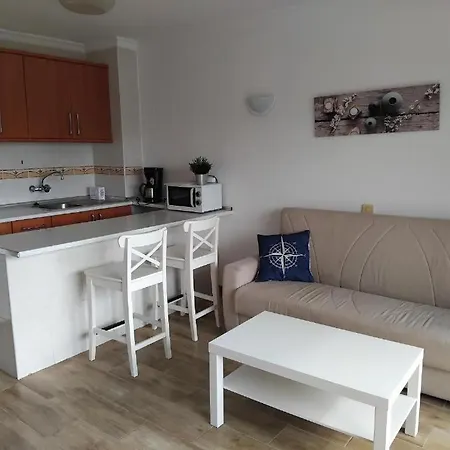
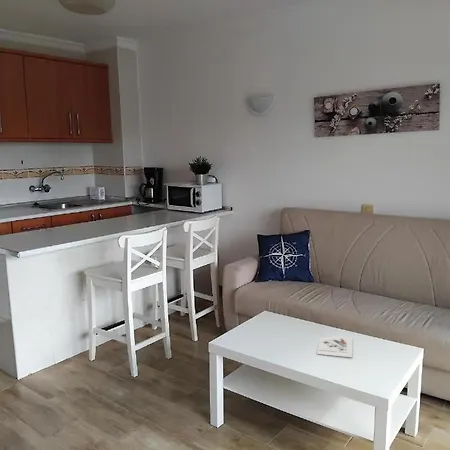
+ architectural model (335, 343)
